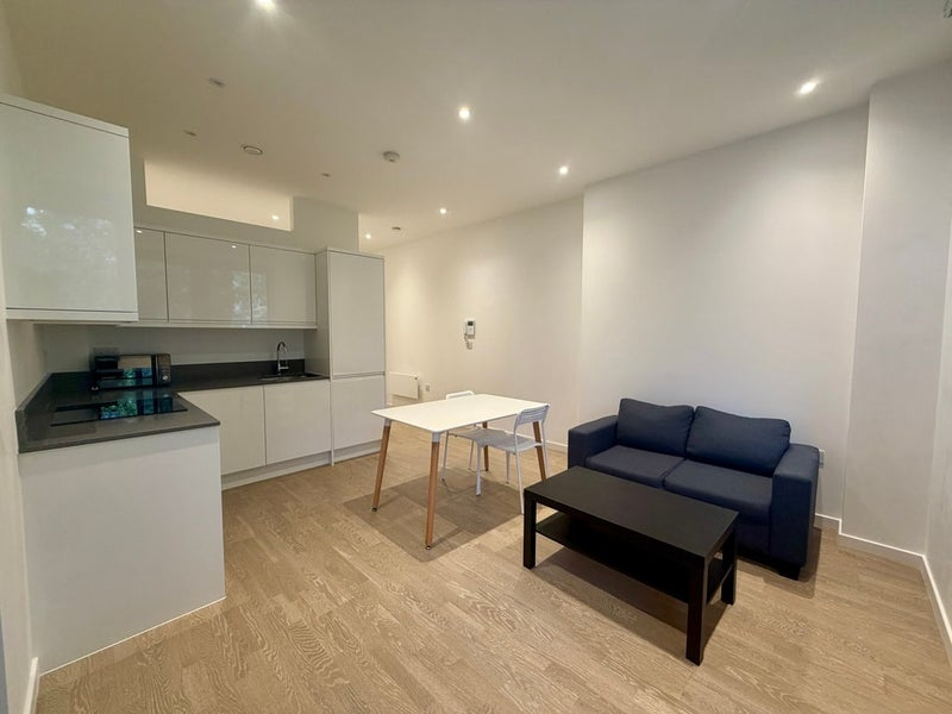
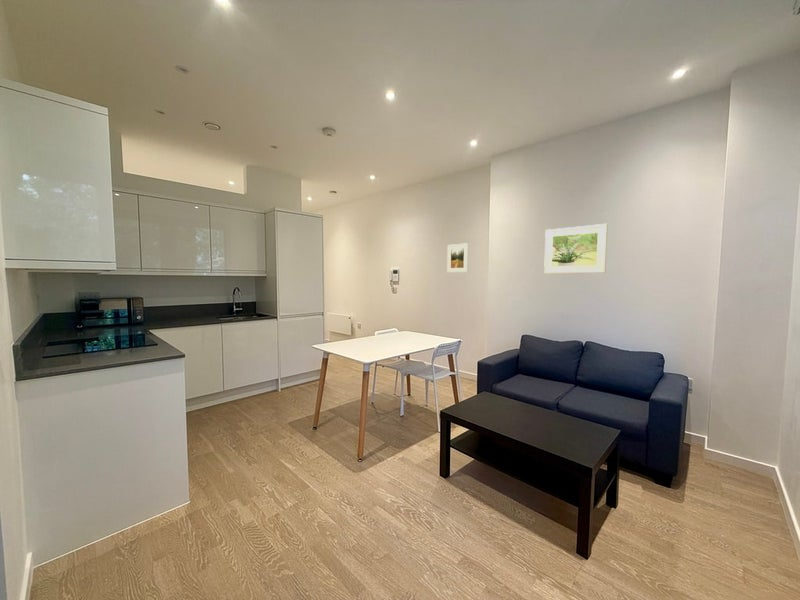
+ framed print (457, 258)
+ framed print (573, 250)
